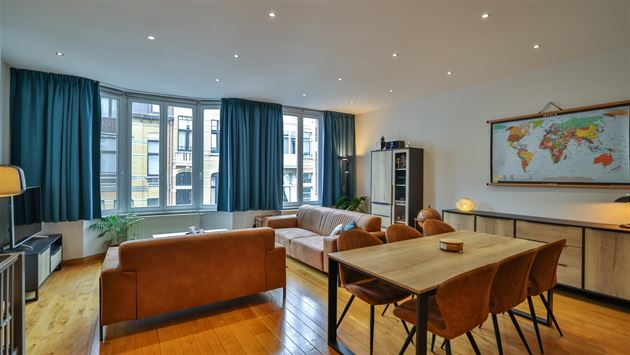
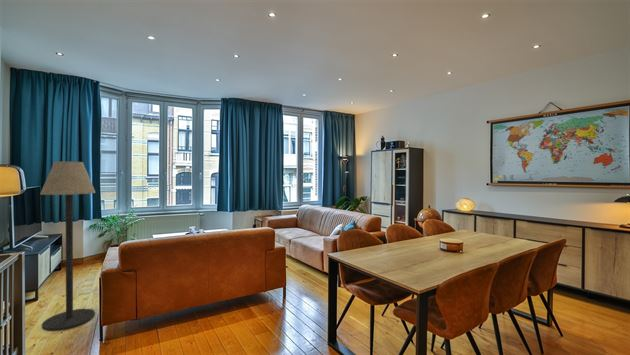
+ floor lamp (69, 241)
